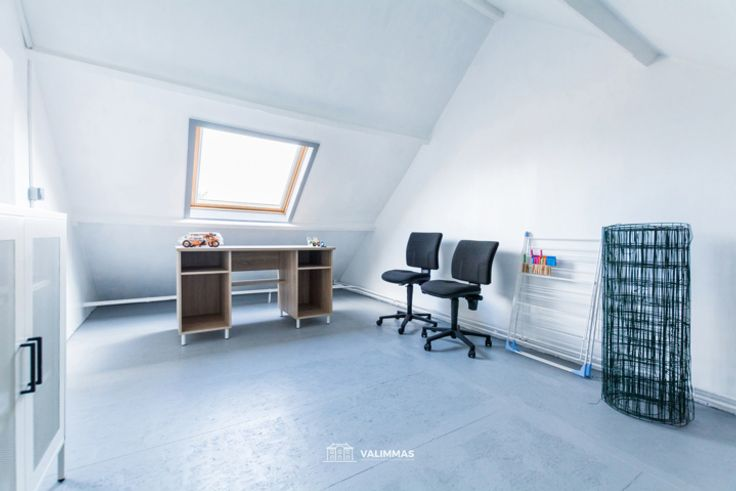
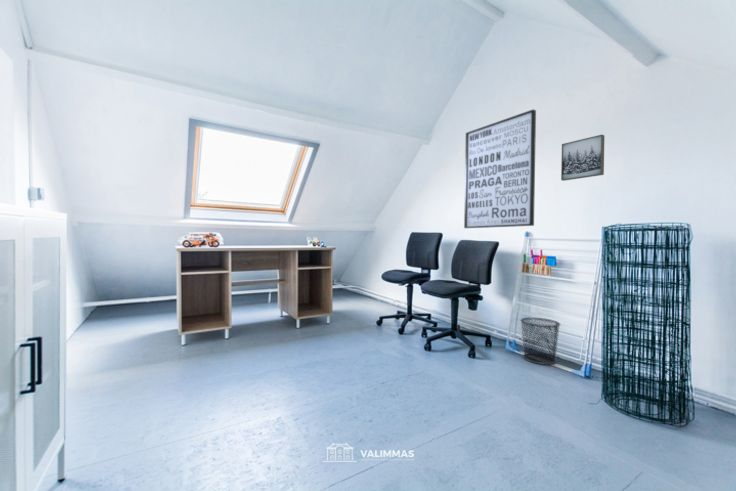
+ wall art (581, 158)
+ wall art (496, 174)
+ waste bin (539, 340)
